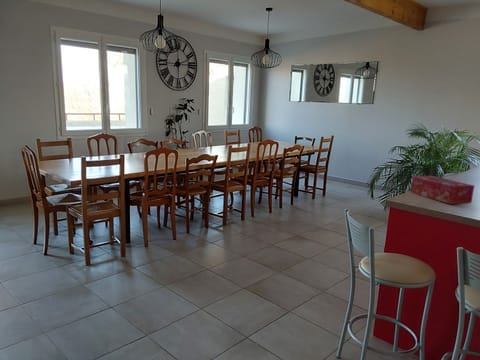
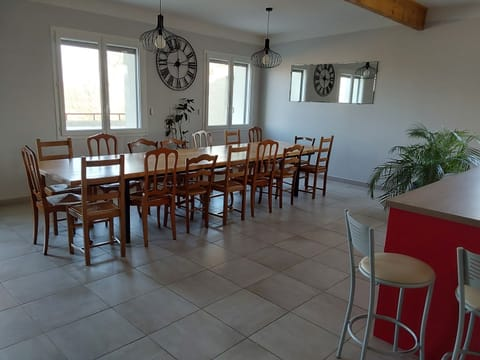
- tissue box (440, 189)
